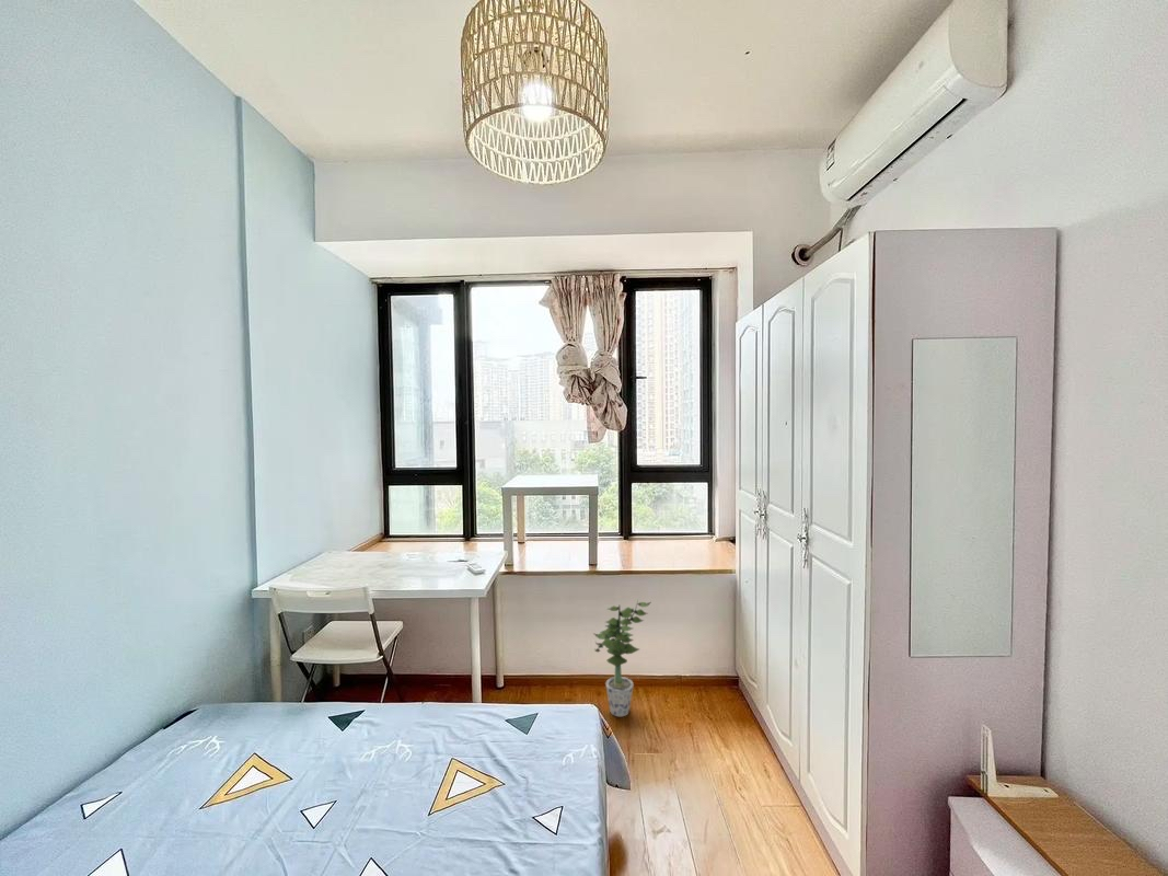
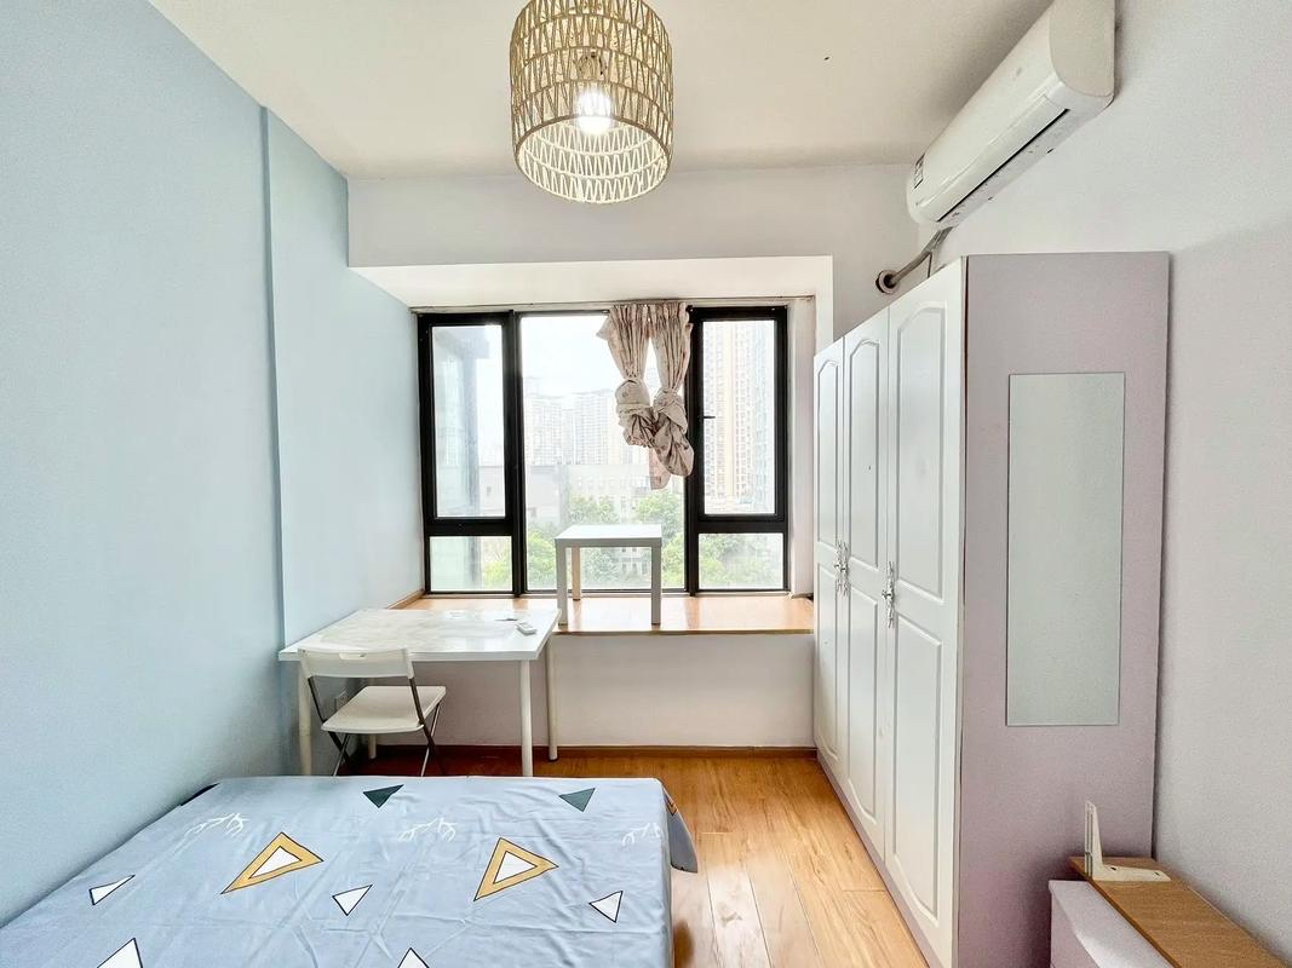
- potted plant (623, 661)
